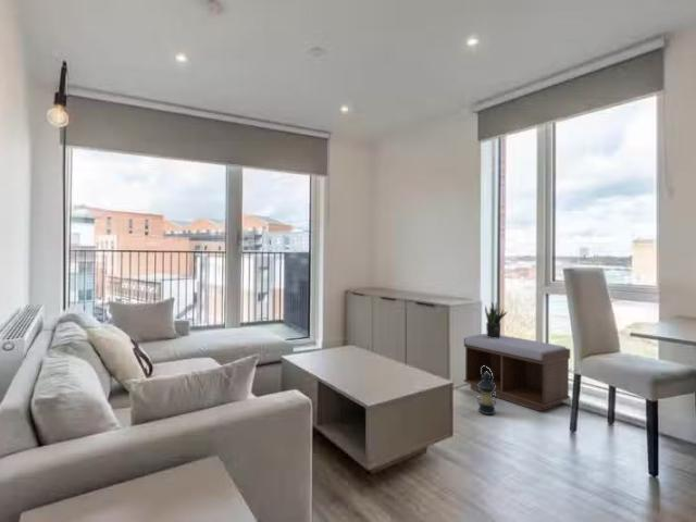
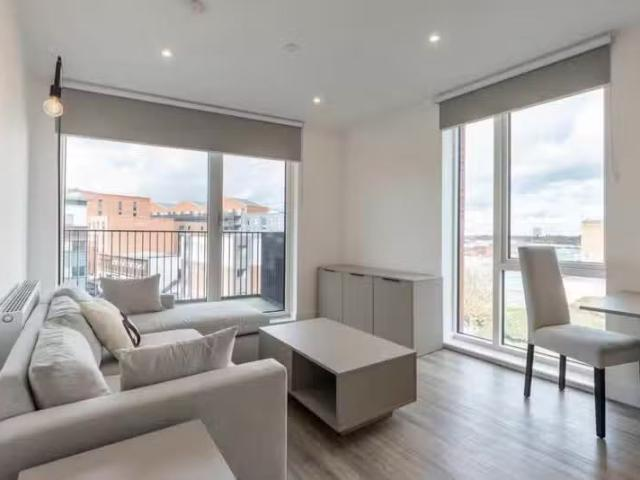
- potted plant (495, 320)
- bench (513, 368)
- lantern (486, 389)
